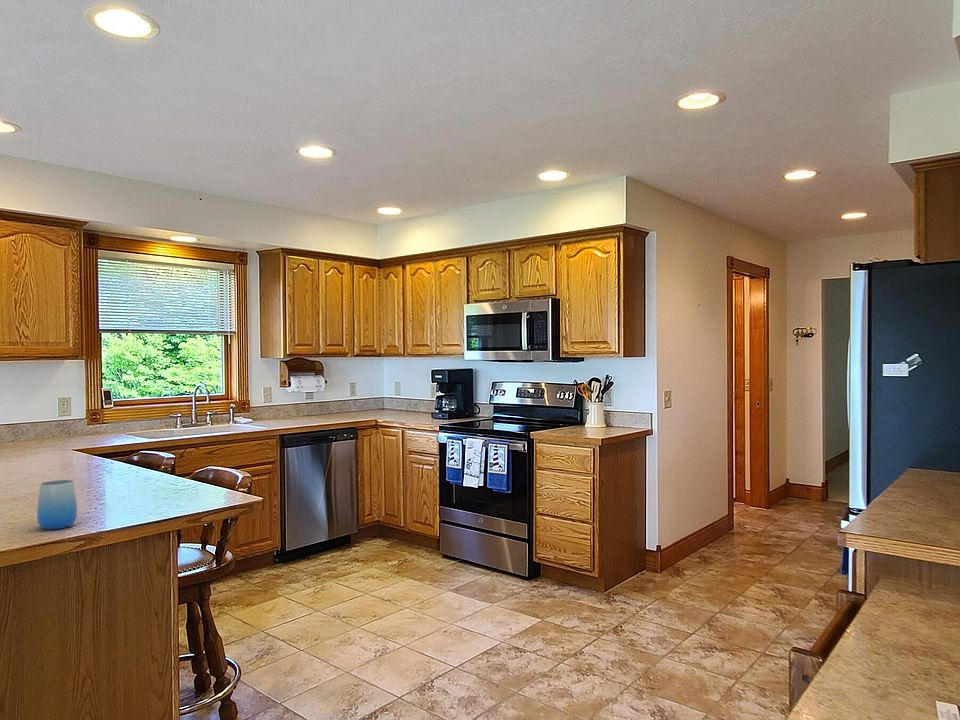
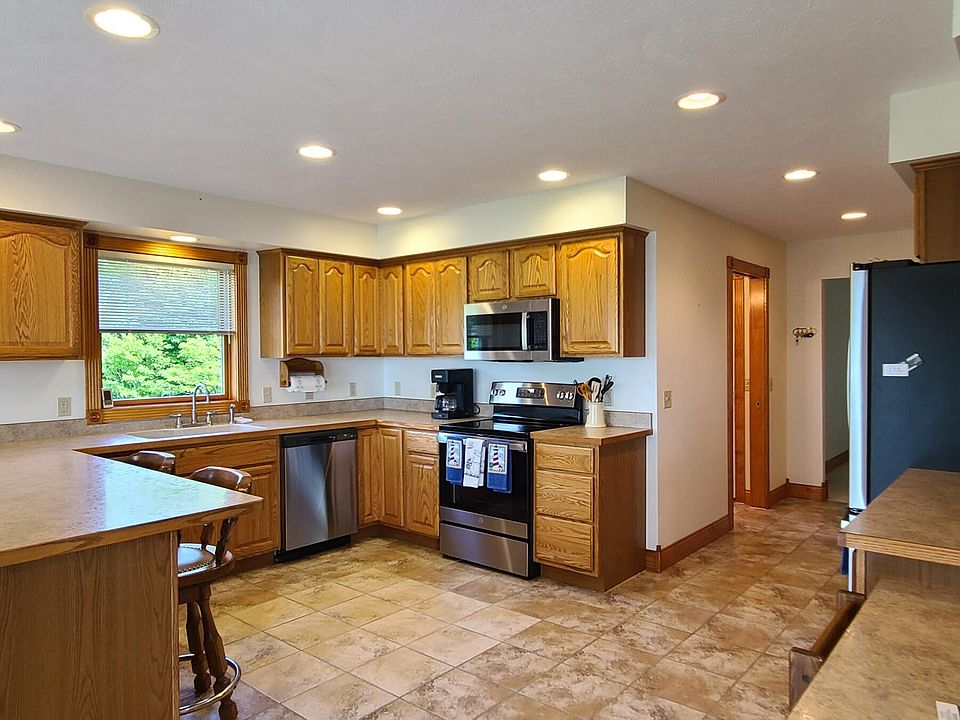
- cup (57, 504)
